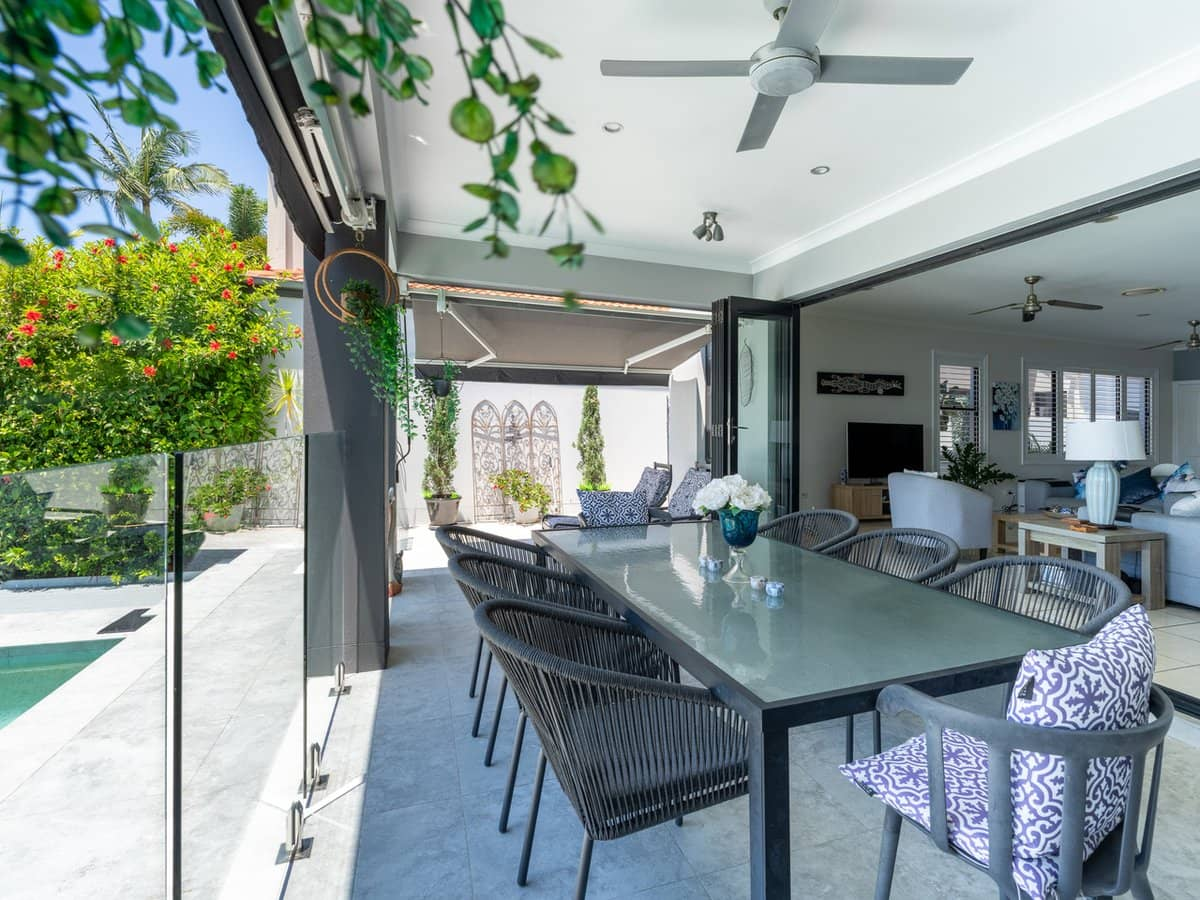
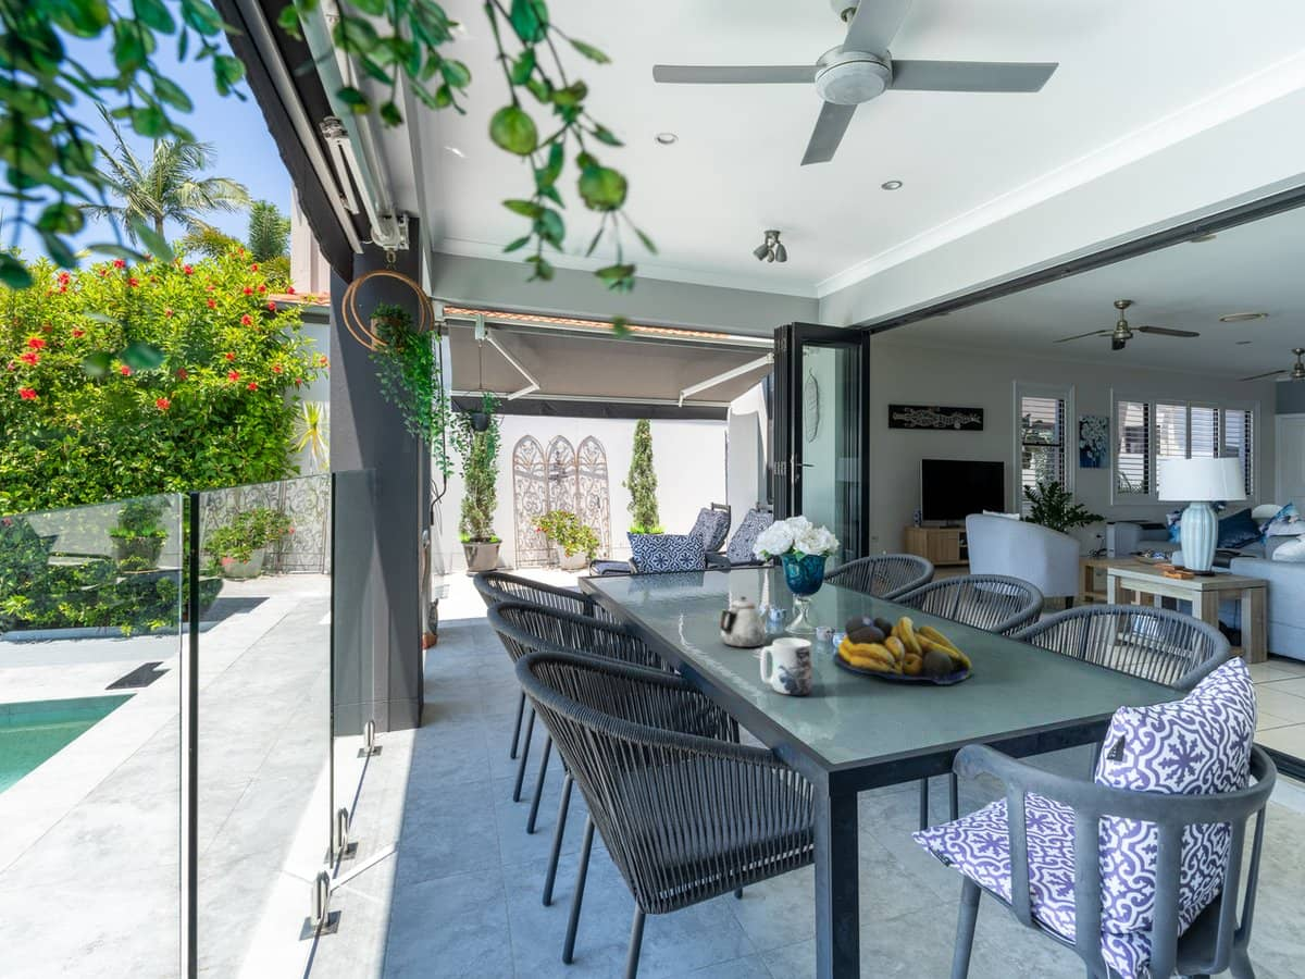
+ mug (787, 667)
+ fruit bowl (898, 642)
+ teapot (746, 619)
